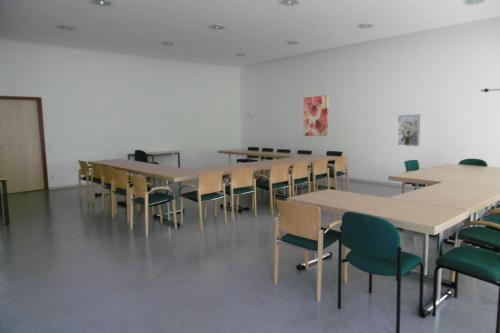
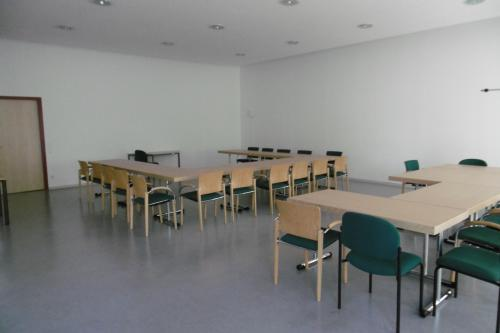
- wall art (408, 130)
- wall art (315, 116)
